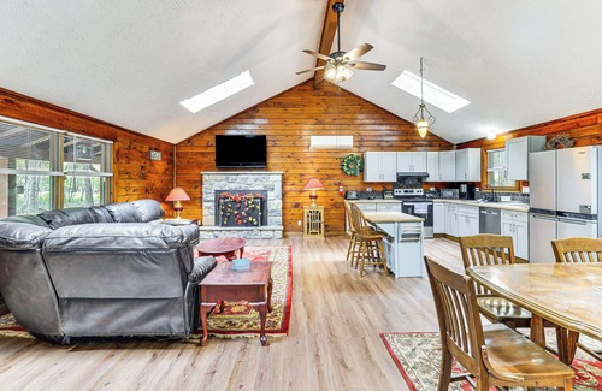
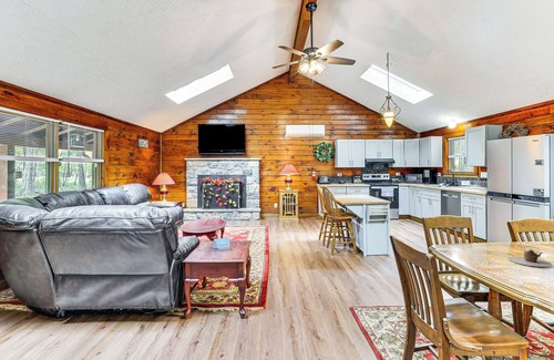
+ teapot (529, 254)
